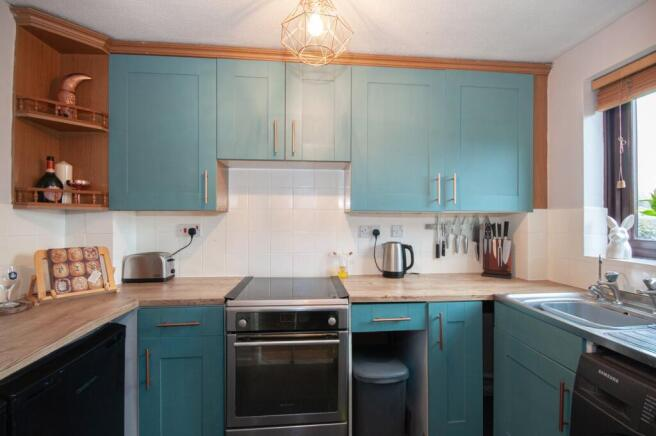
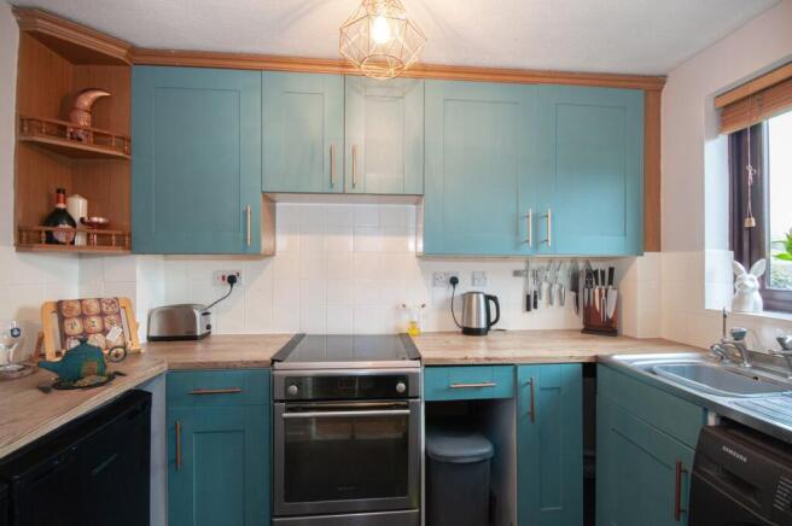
+ teapot (86, 358)
